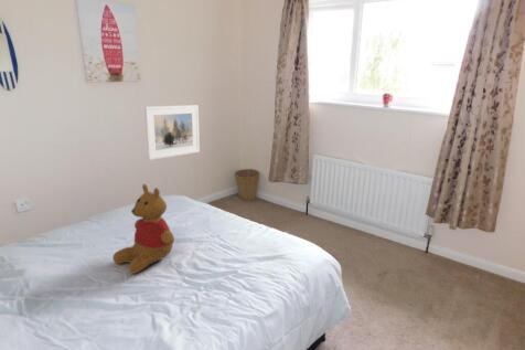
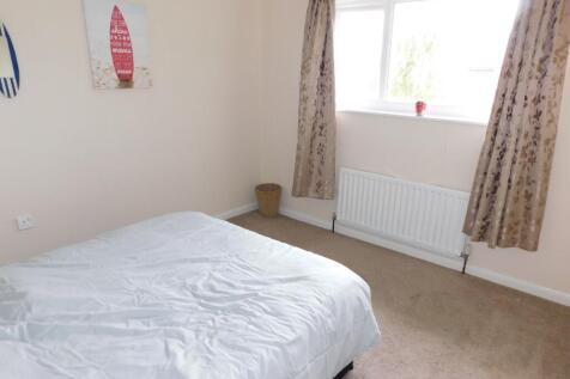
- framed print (173, 130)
- teddy bear (142, 225)
